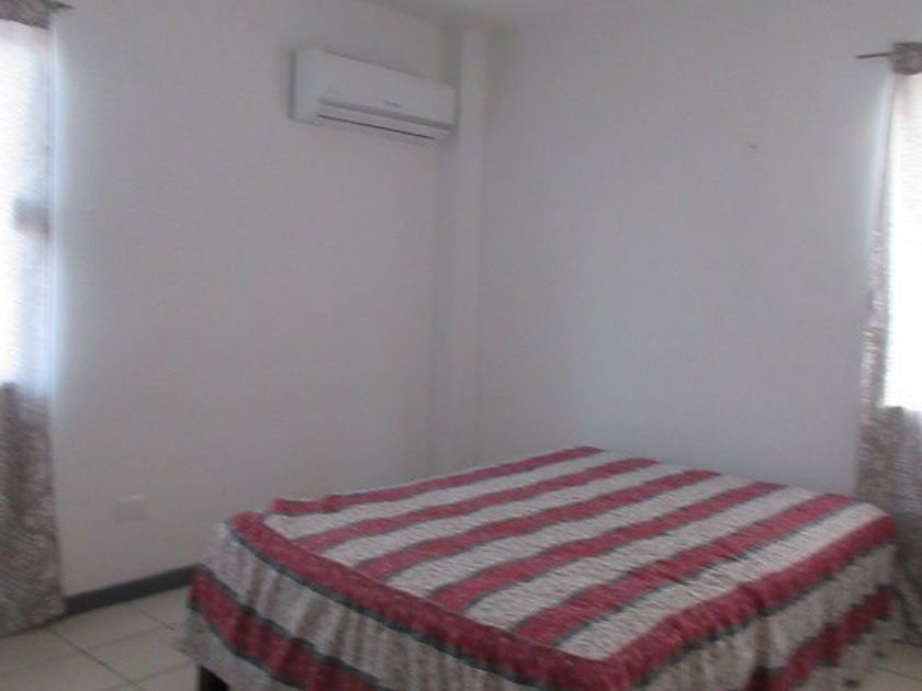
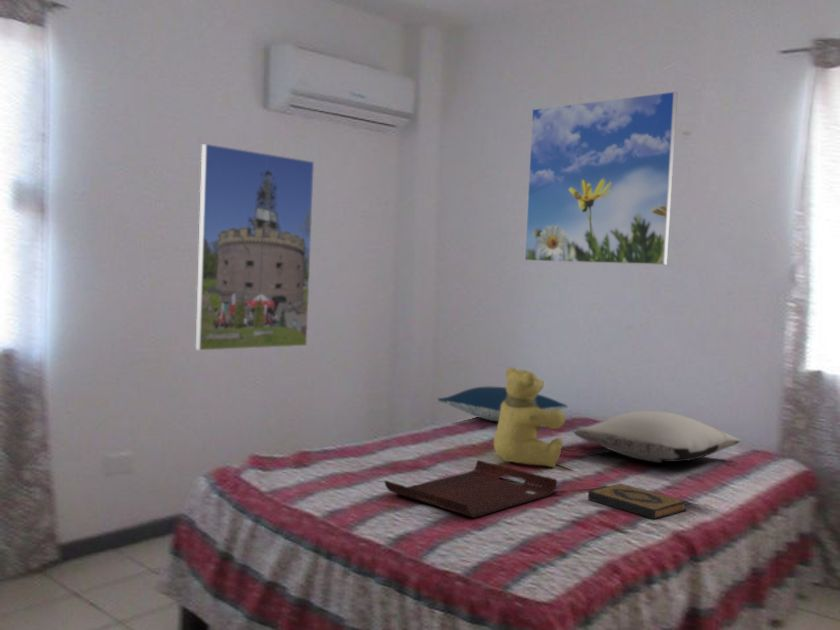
+ teddy bear (521, 414)
+ hardback book (636, 500)
+ pillow (502, 402)
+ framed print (257, 251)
+ pillow (657, 435)
+ serving tray (472, 487)
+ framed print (595, 182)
